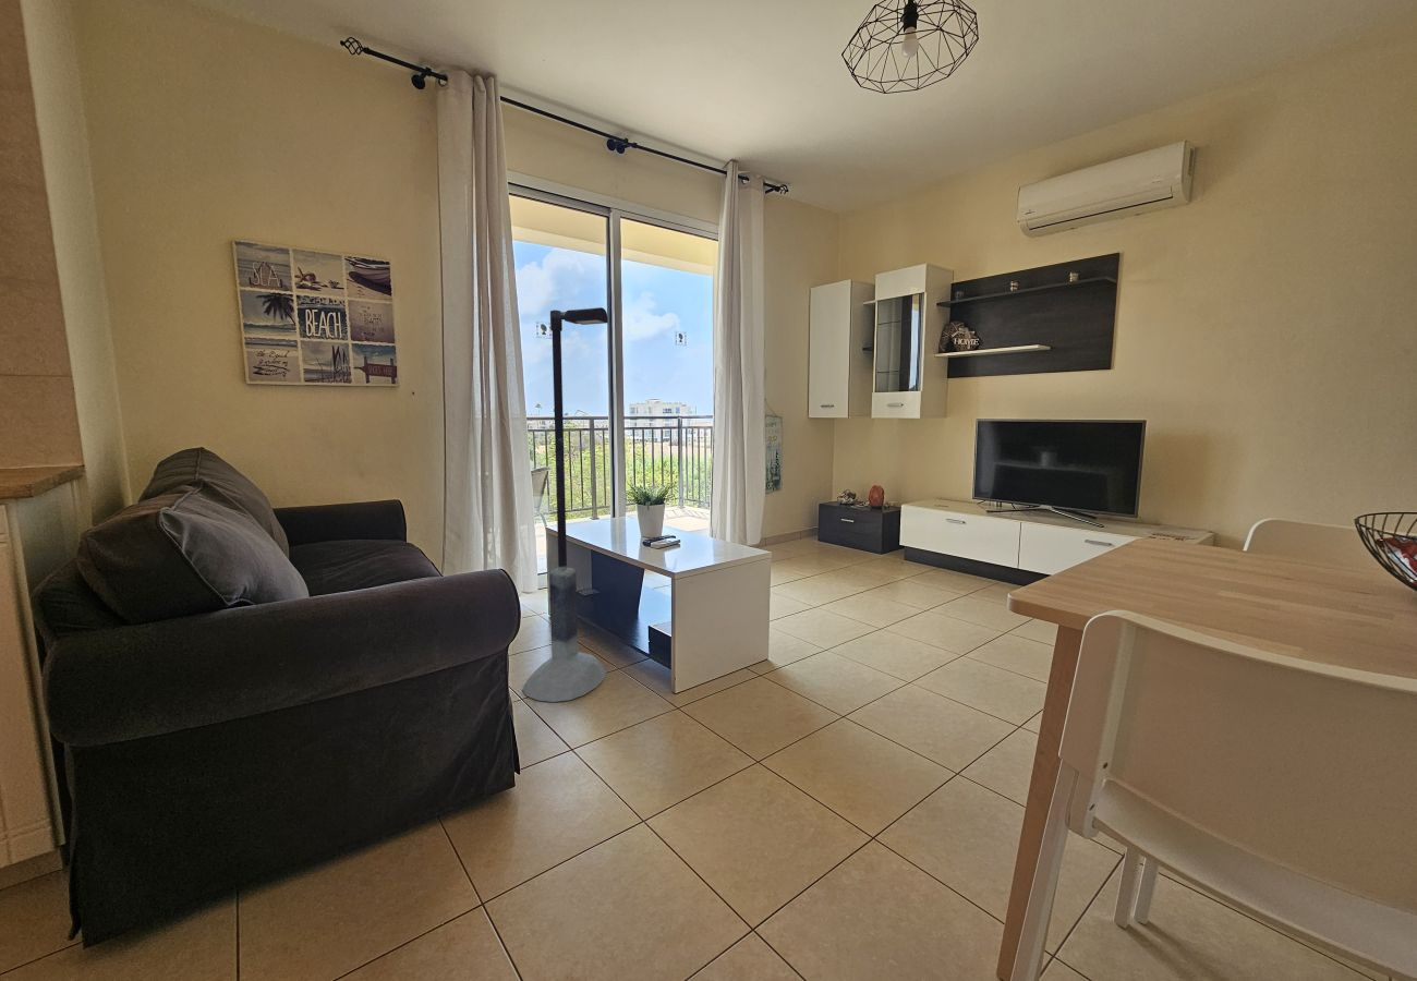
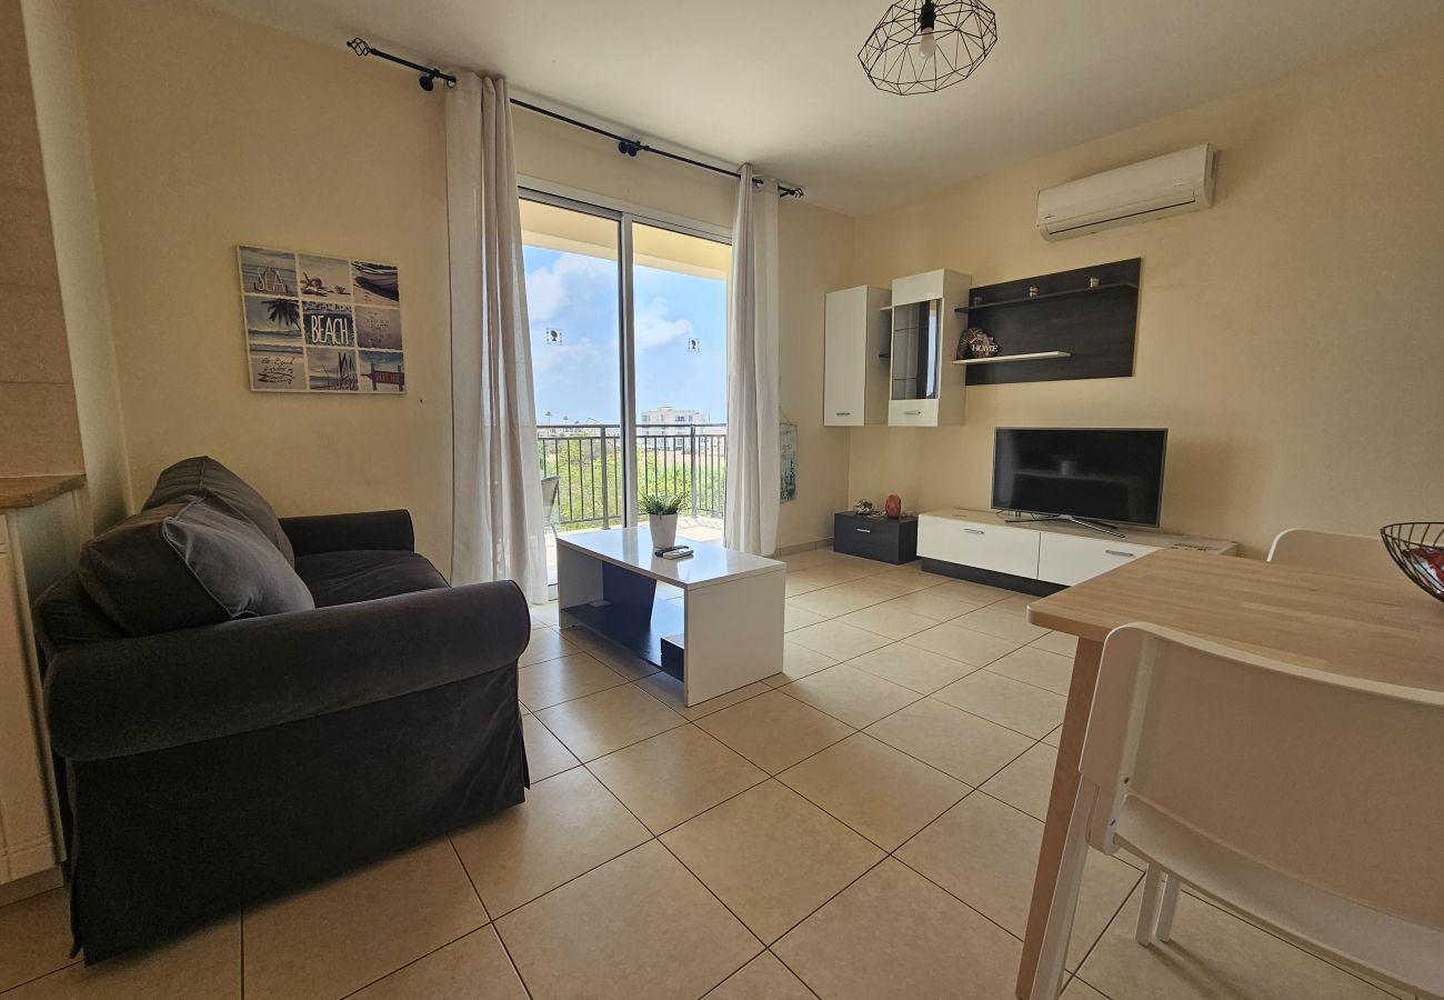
- floor lamp (565, 502)
